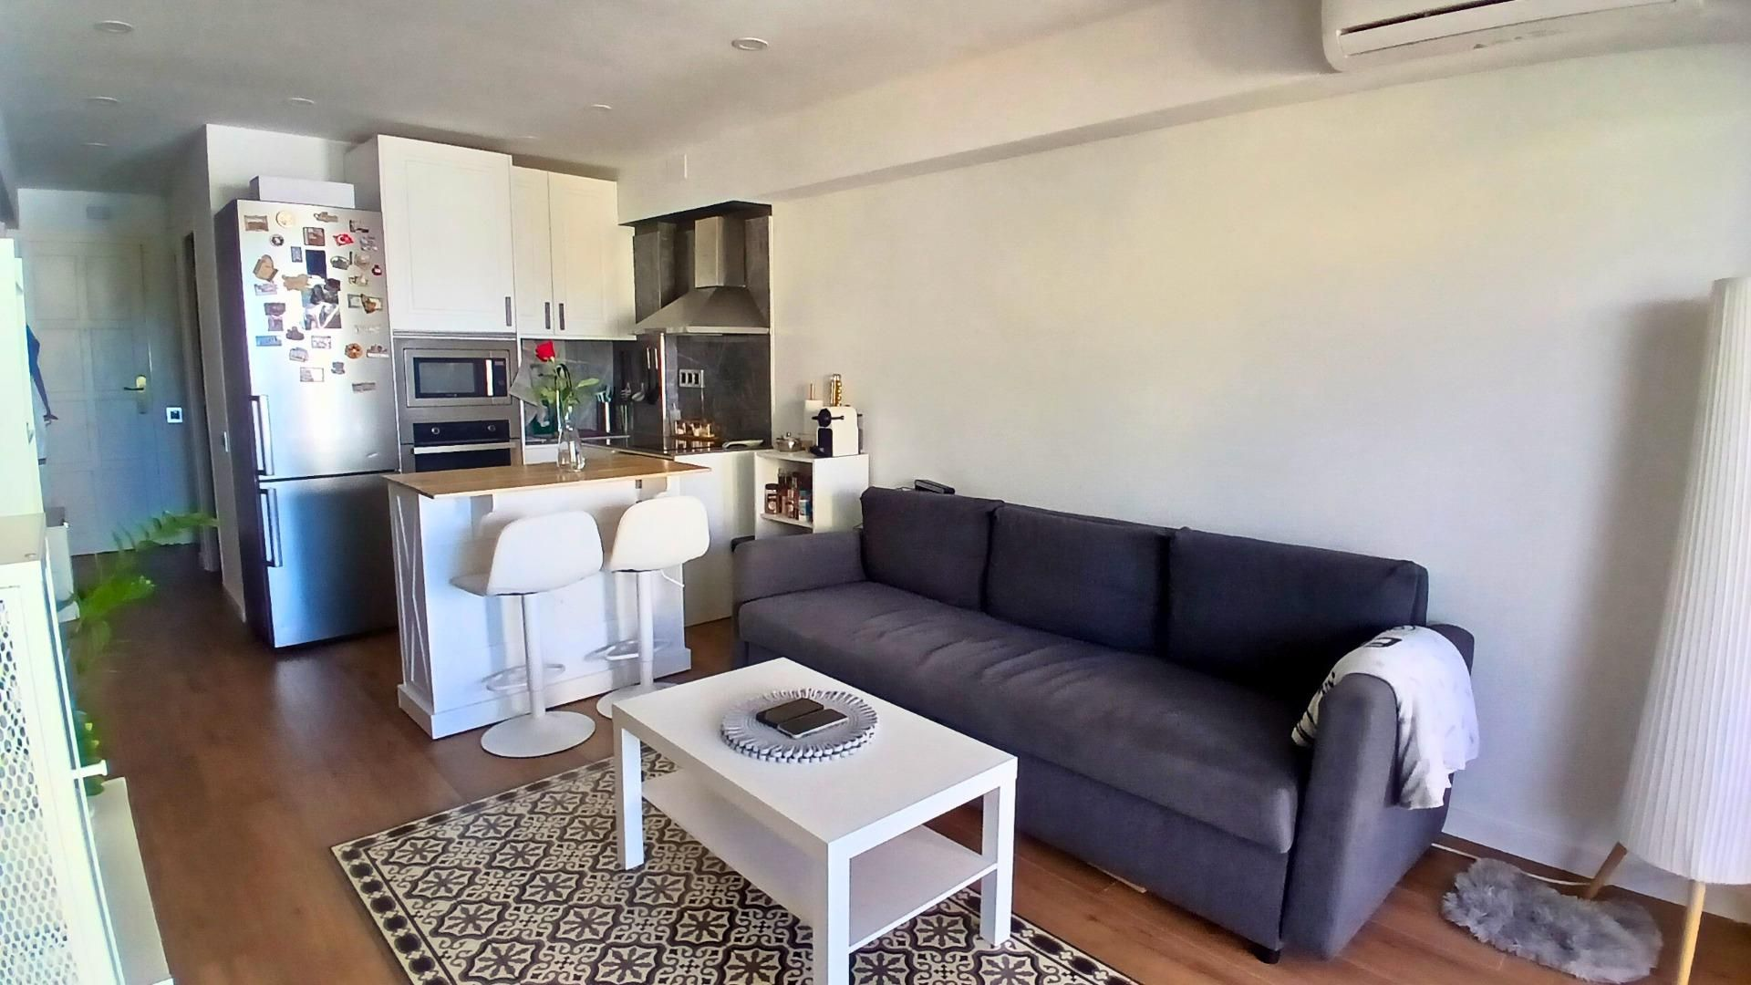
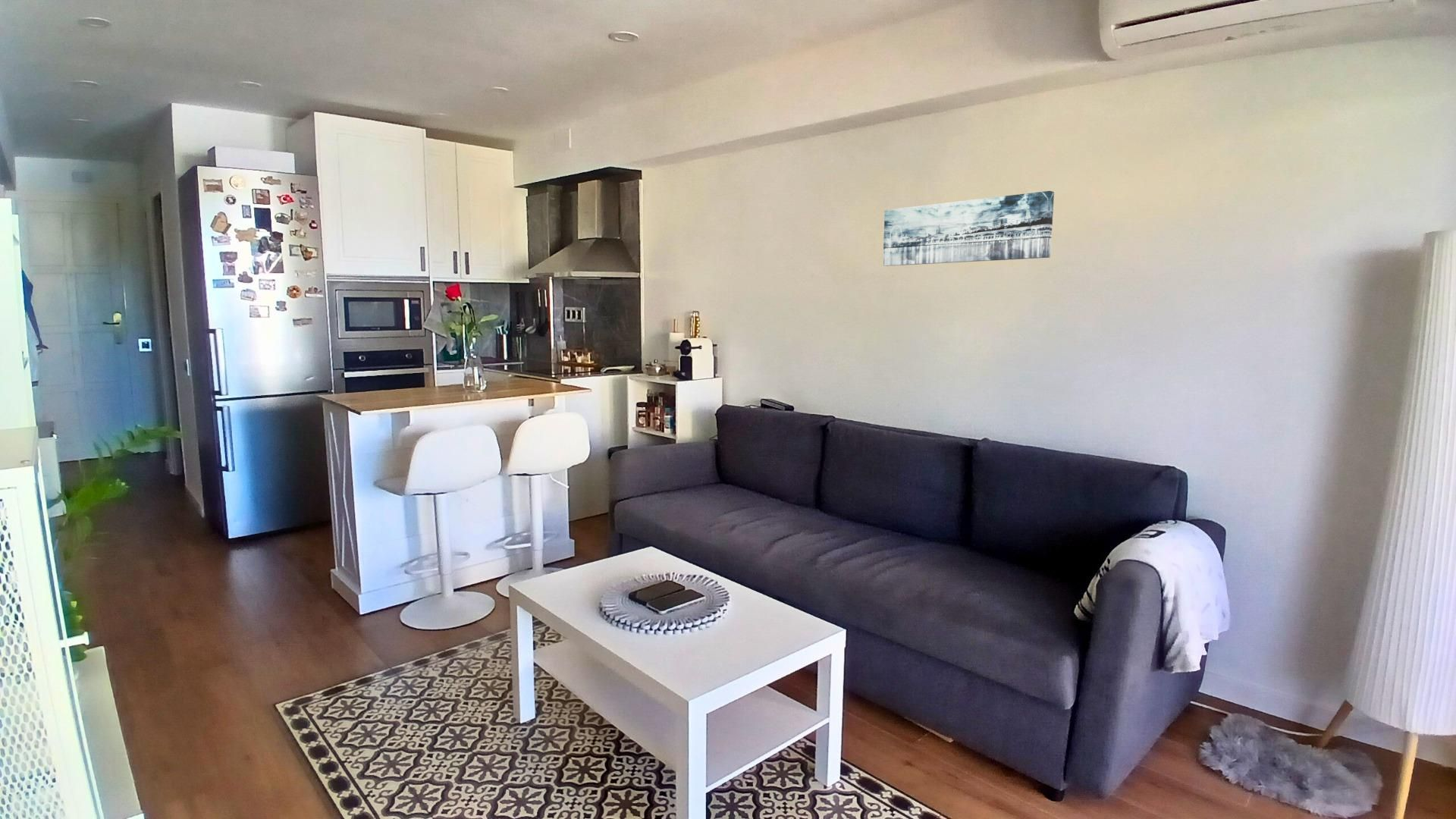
+ wall art (961, 231)
